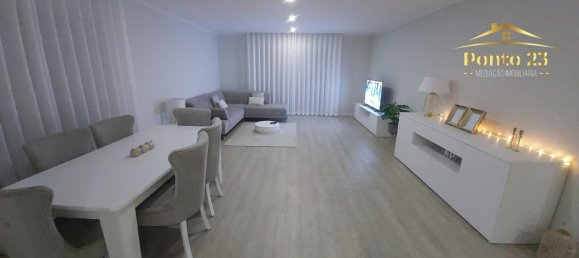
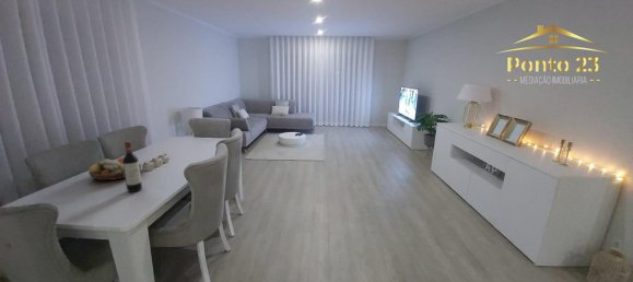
+ wine bottle (131, 166)
+ fruit bowl (116, 166)
